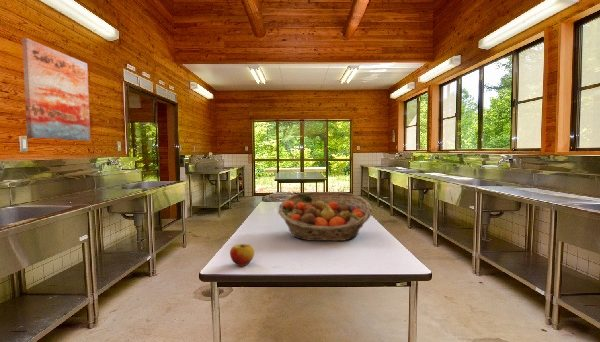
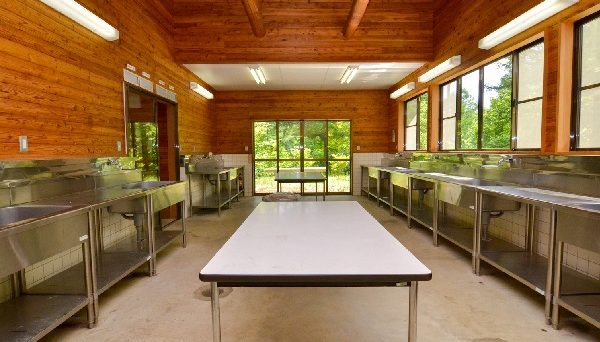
- fruit basket (324, 214)
- wall art (60, 96)
- apple (242, 254)
